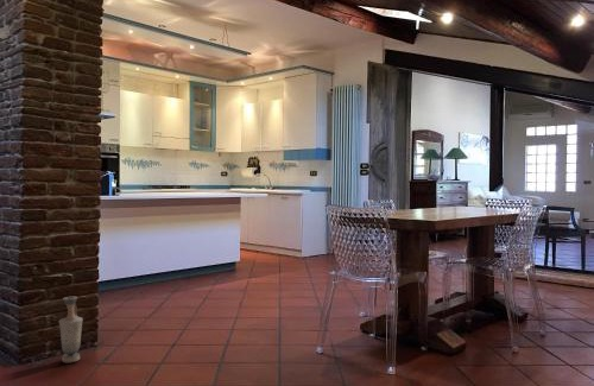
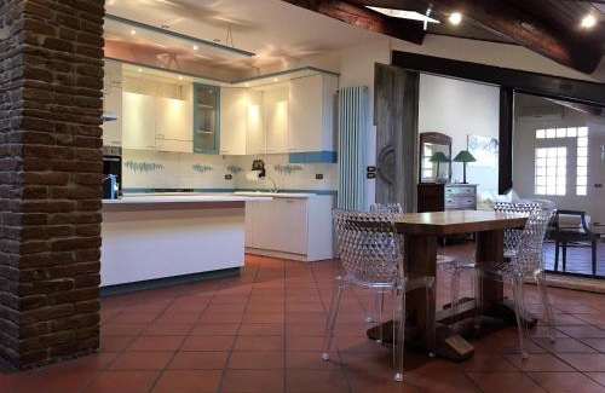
- vase (70, 329)
